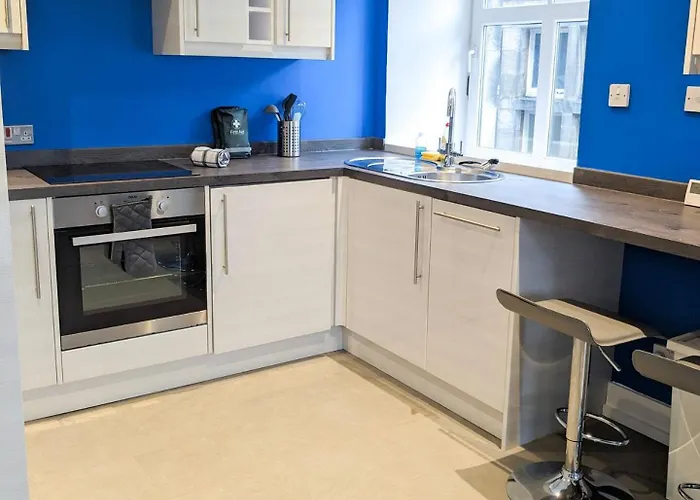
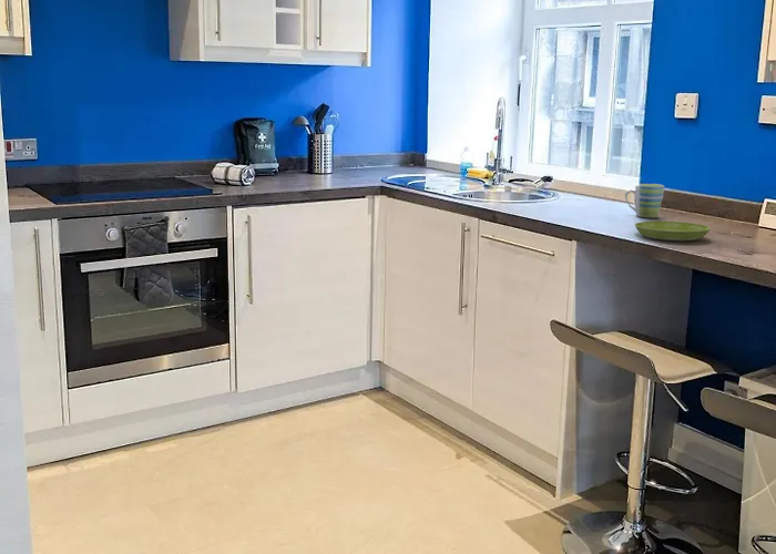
+ saucer (672, 230)
+ mug (643, 199)
